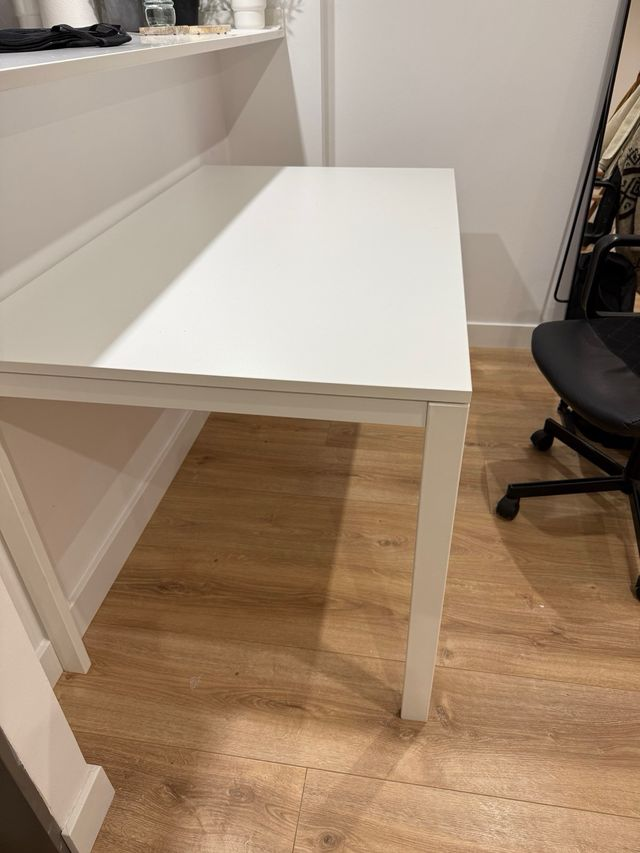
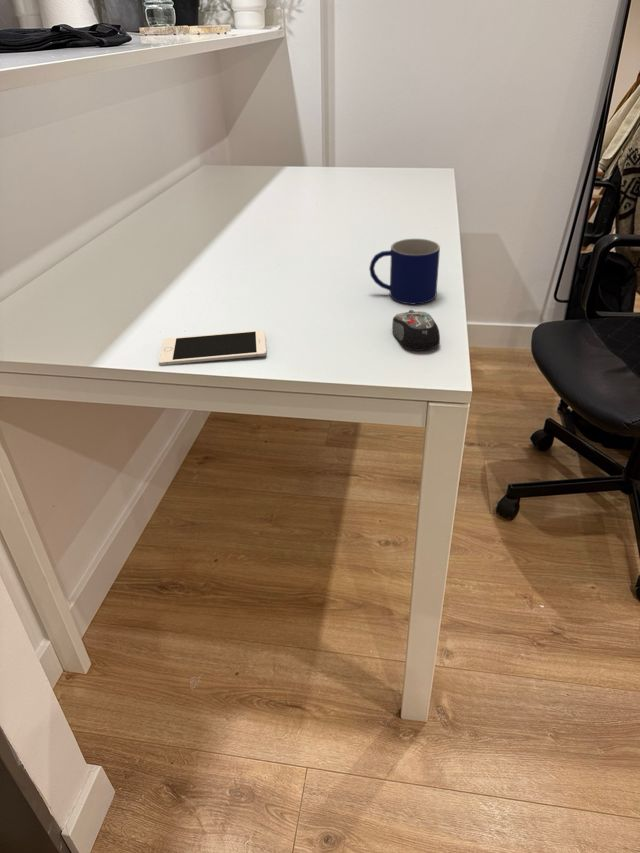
+ mug (403, 271)
+ computer mouse (416, 325)
+ cell phone (213, 347)
